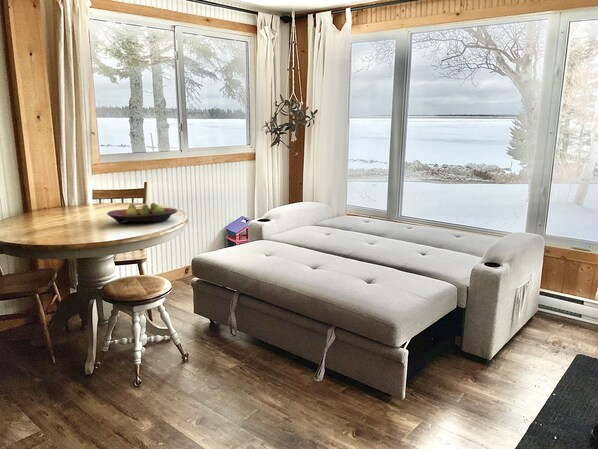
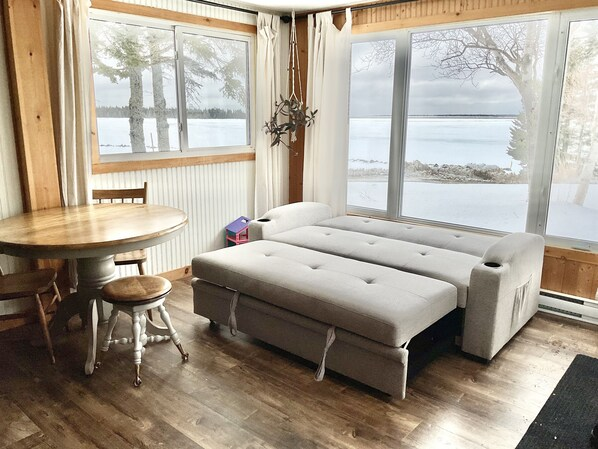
- fruit bowl (142, 212)
